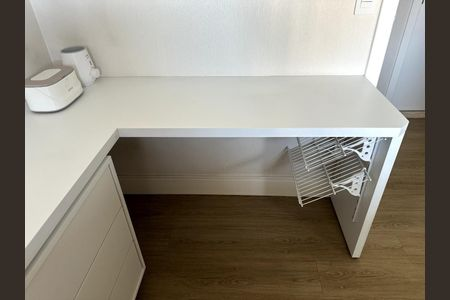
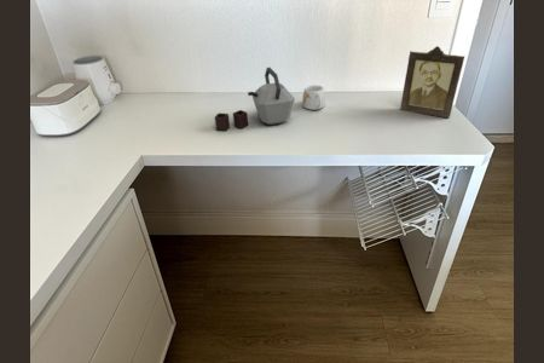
+ kettle (253, 98)
+ photo frame (433, 77)
+ mug (314, 98)
